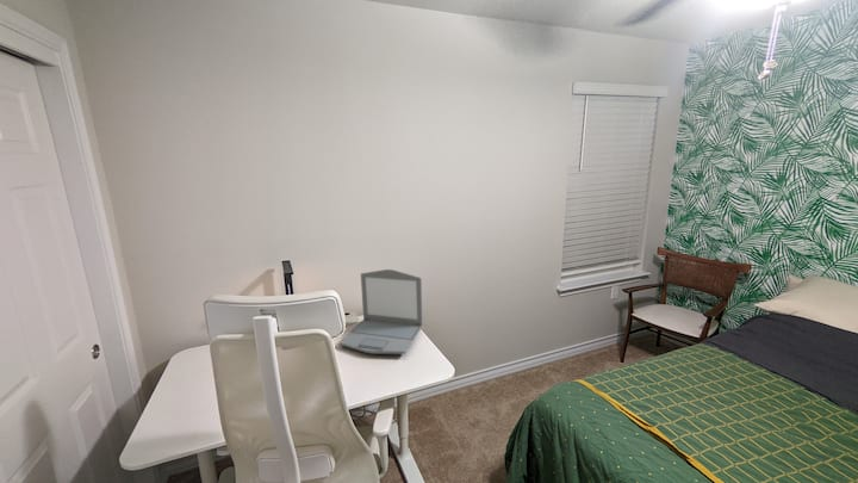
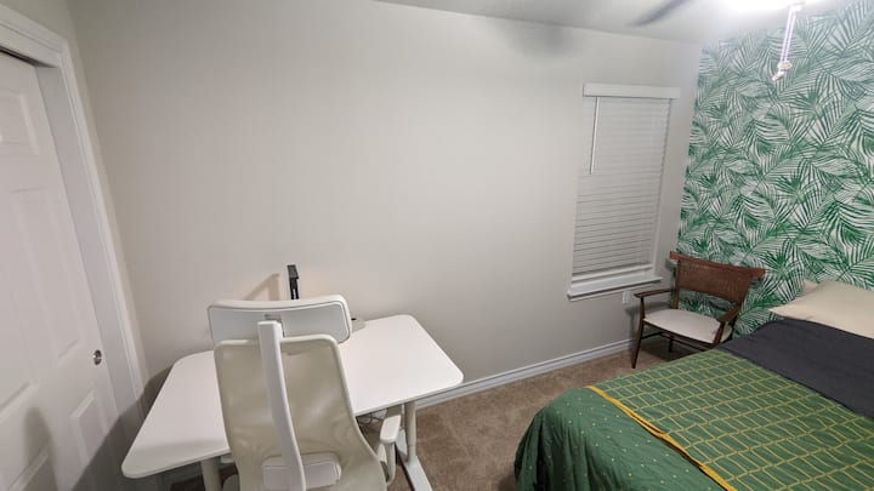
- laptop (380, 309)
